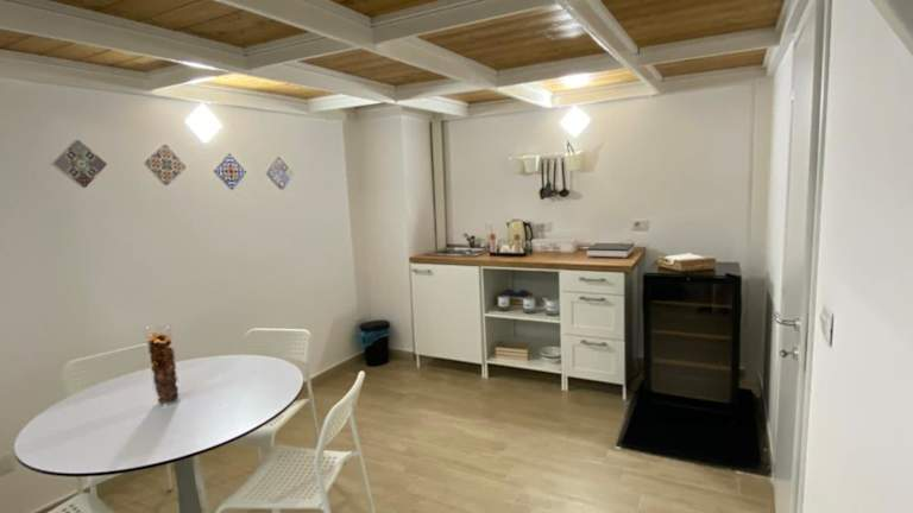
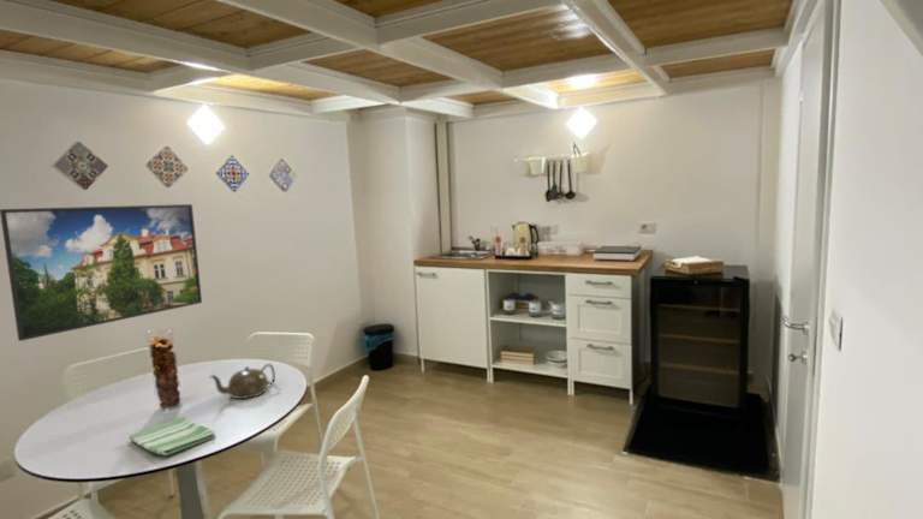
+ teapot (244, 380)
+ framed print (117, 263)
+ dish towel (173, 435)
